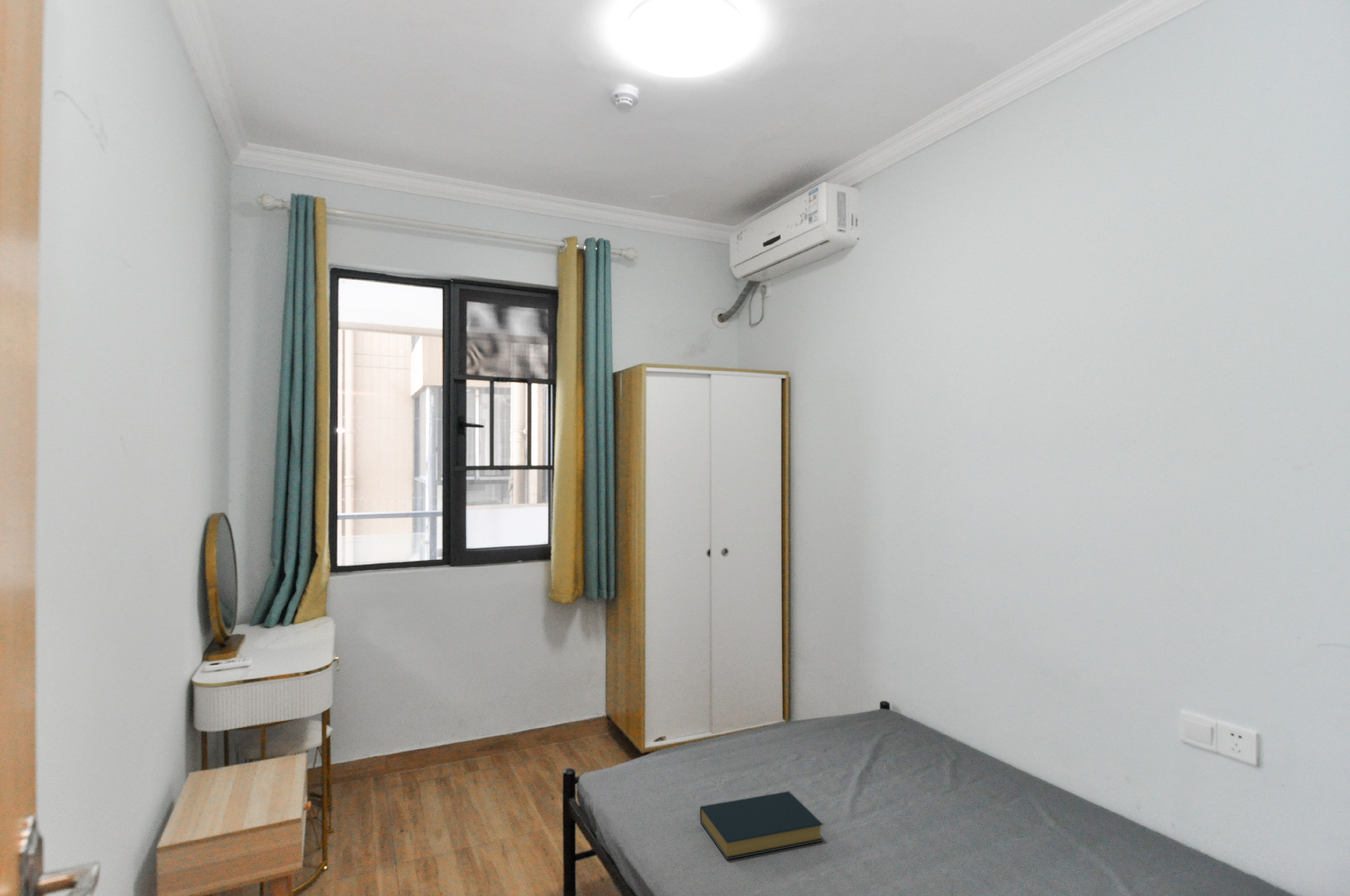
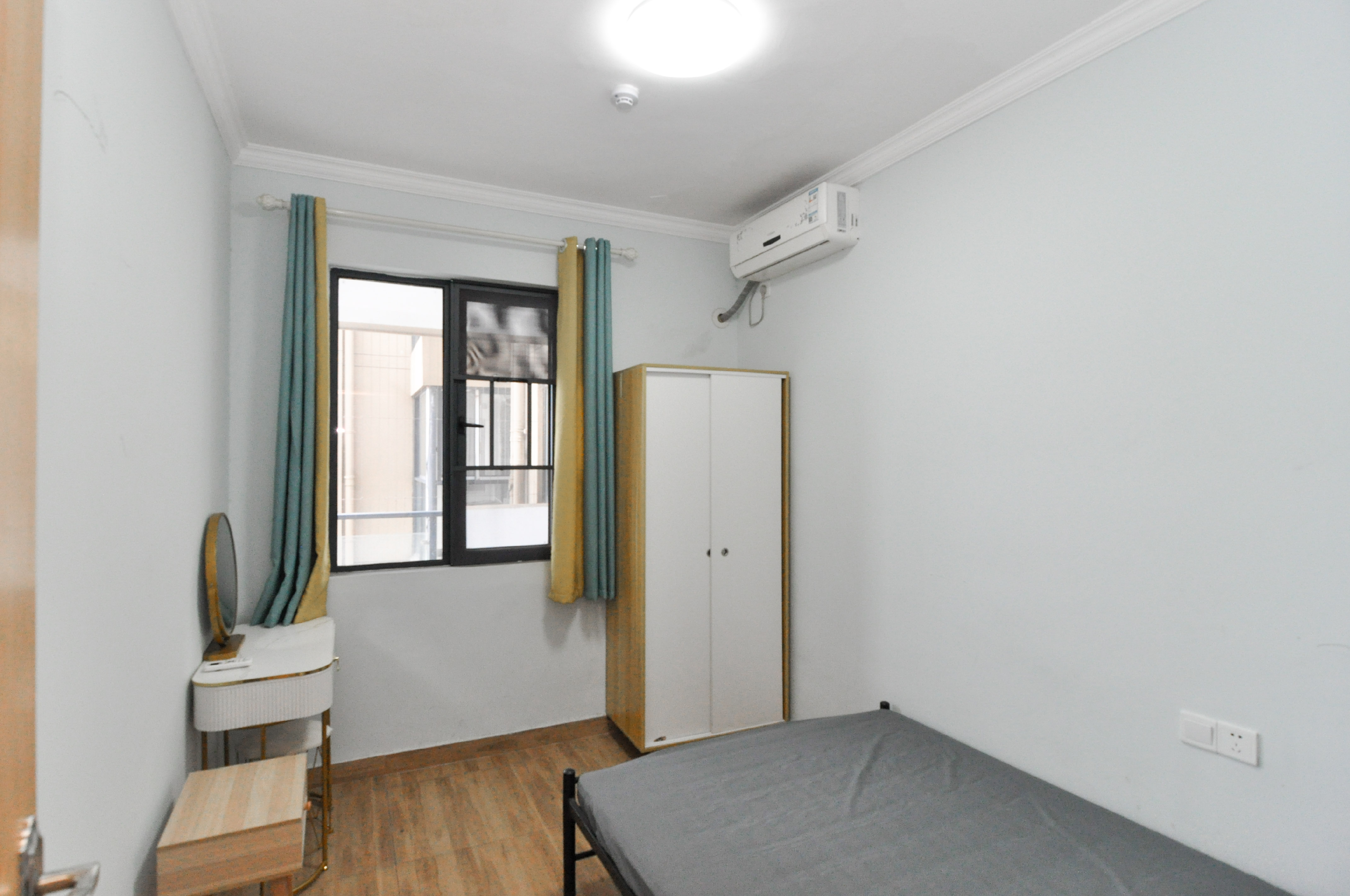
- hardback book (760, 822)
